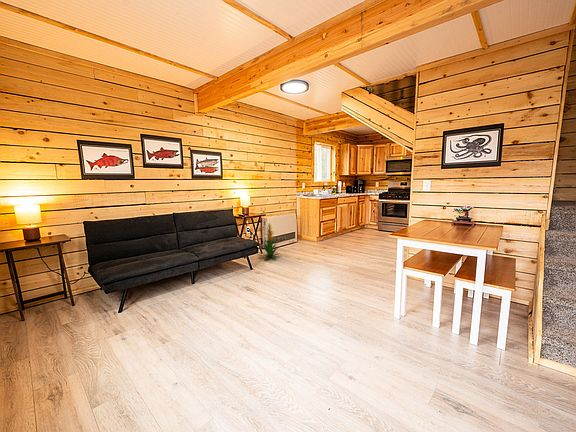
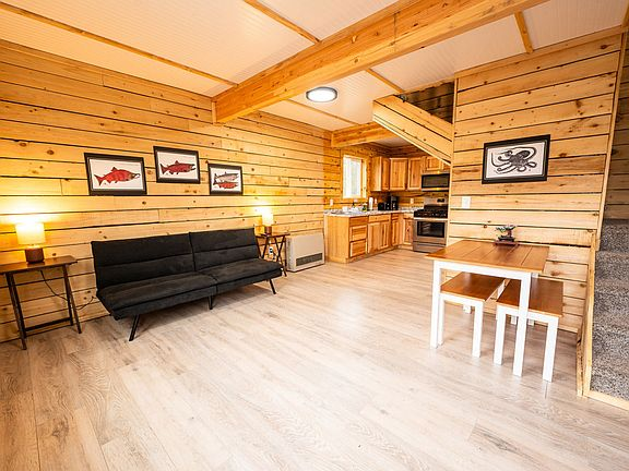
- indoor plant (270, 240)
